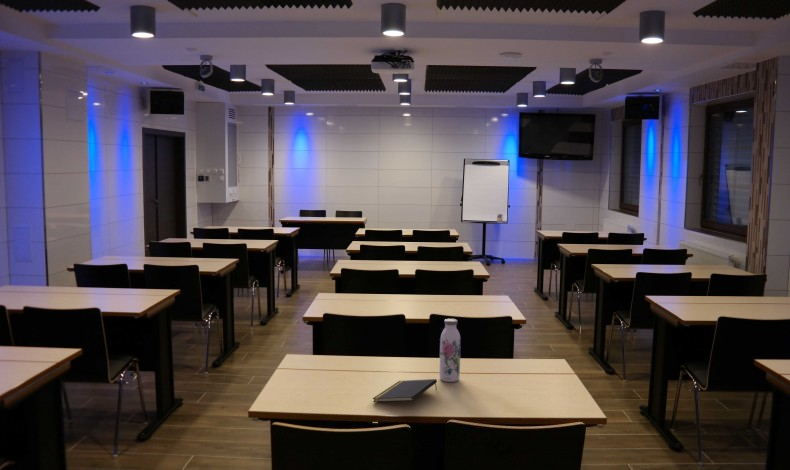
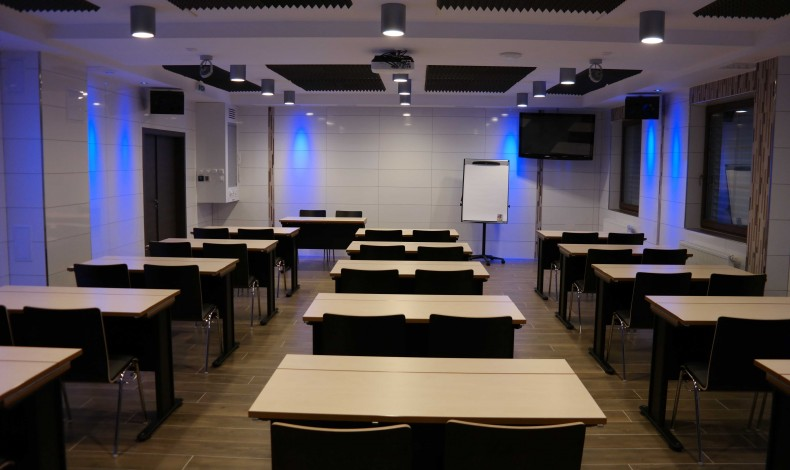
- water bottle (450, 349)
- notepad (405, 390)
